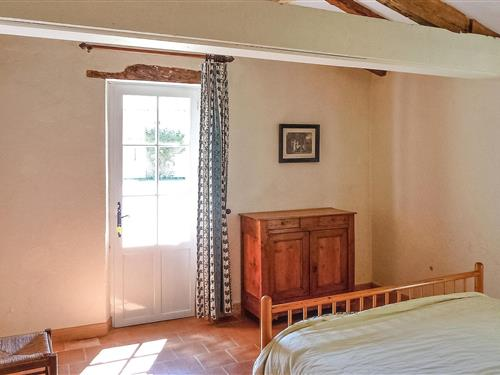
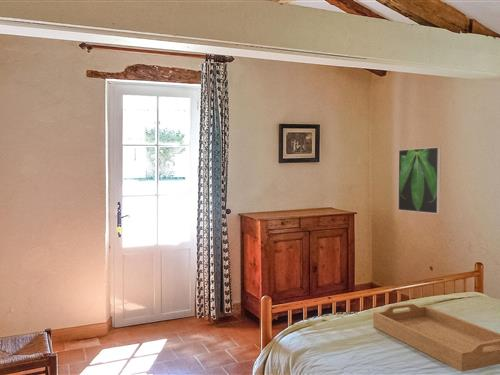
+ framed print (418, 180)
+ serving tray (440, 331)
